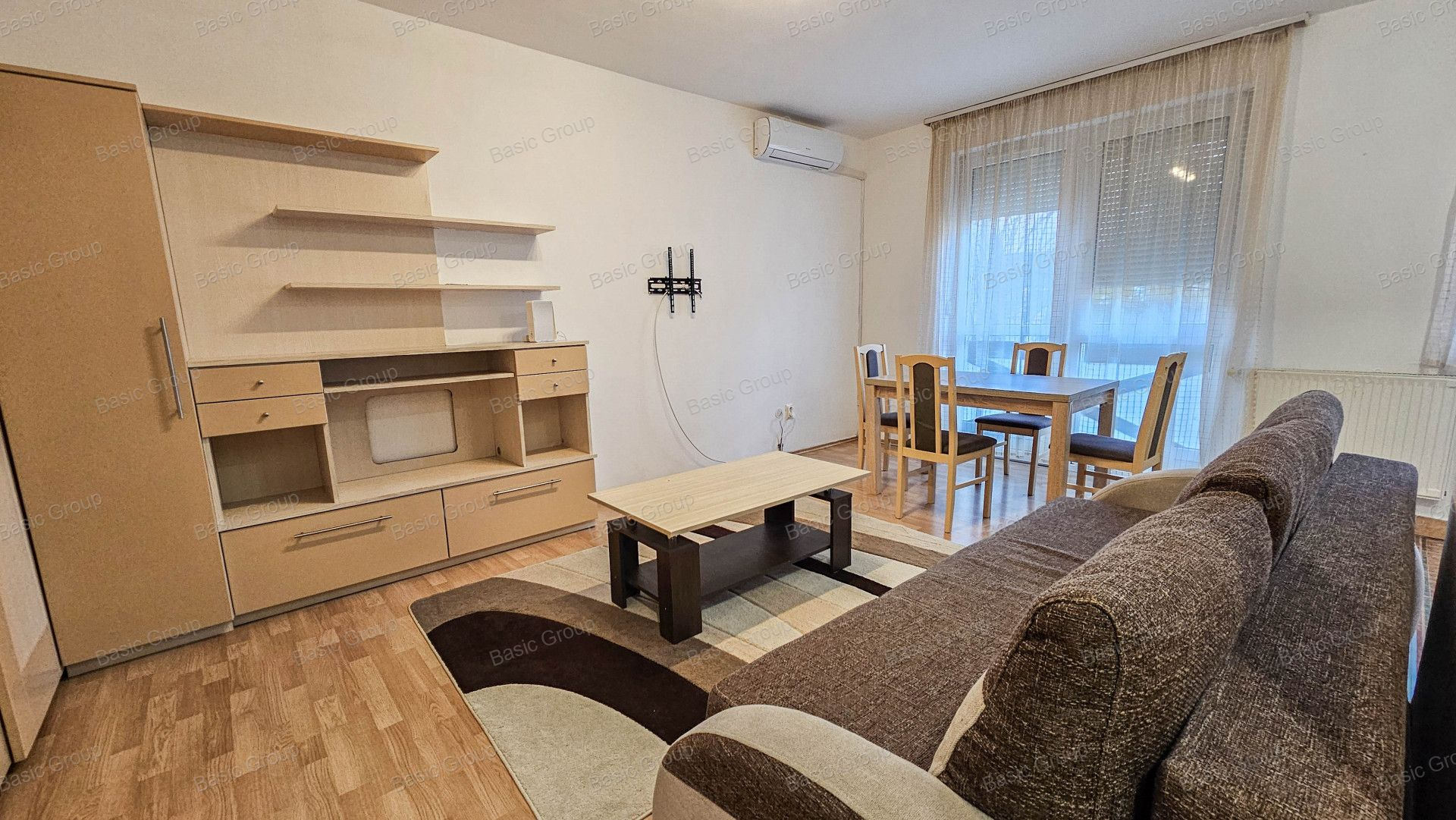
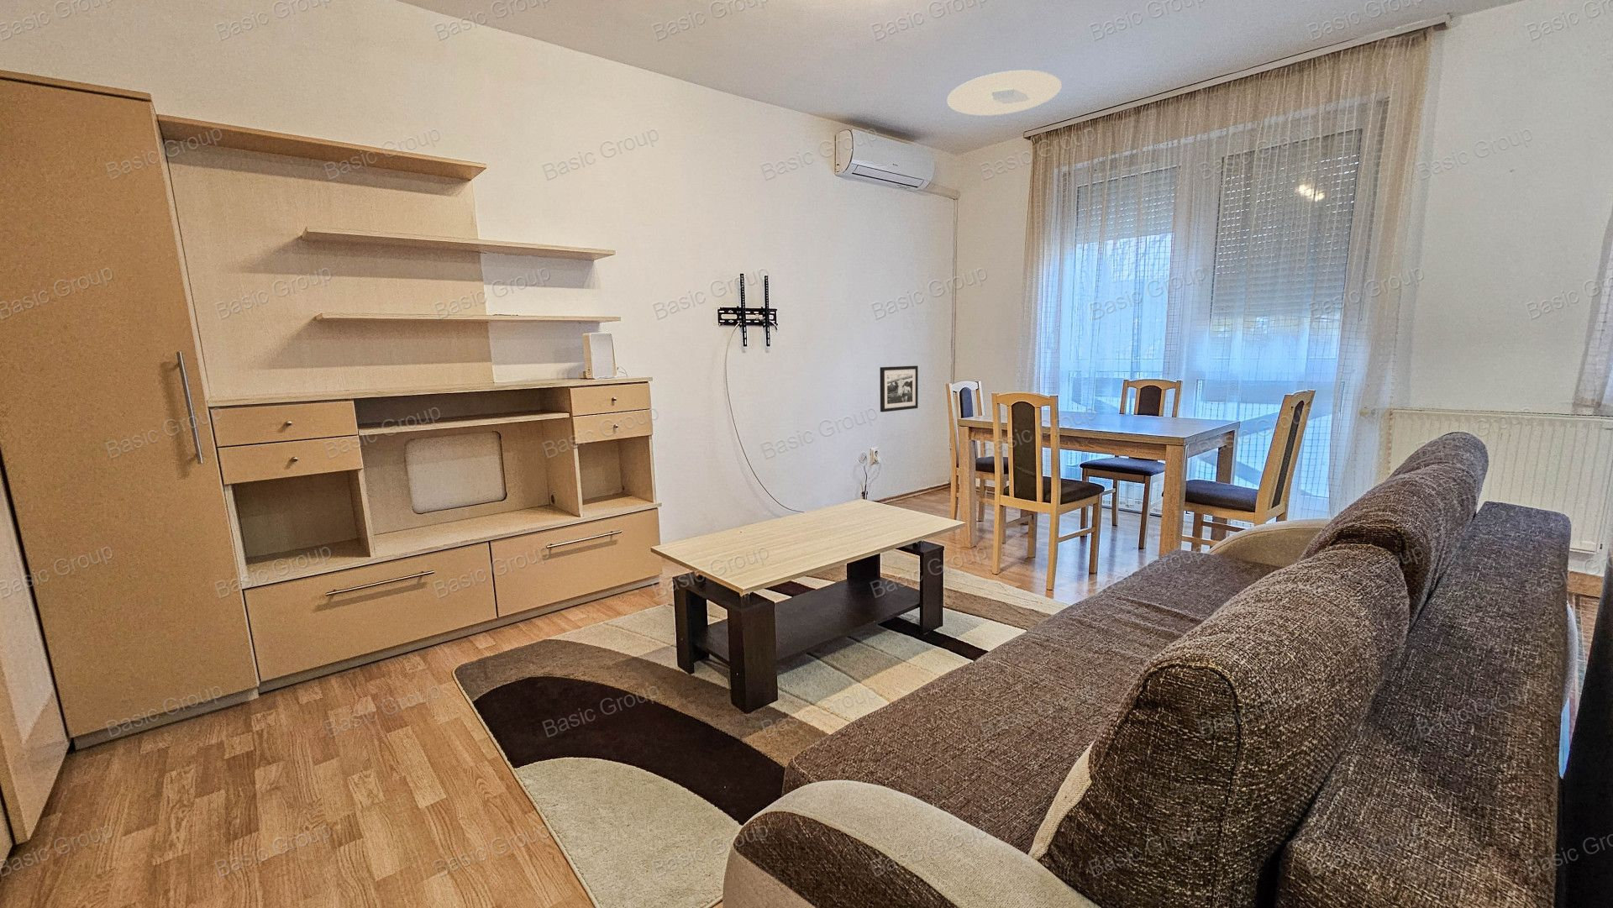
+ ceiling light (1003, 89)
+ picture frame (898, 388)
